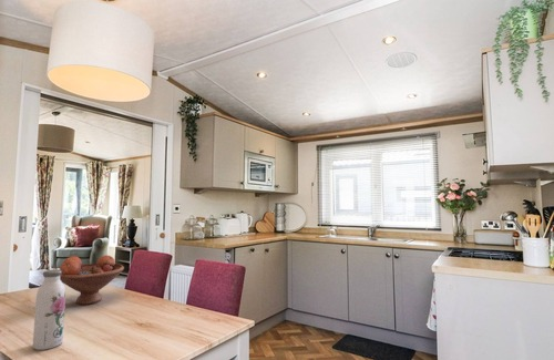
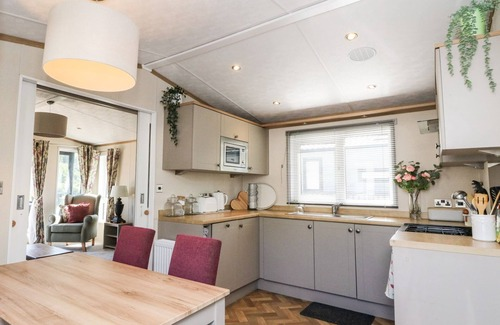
- water bottle (50, 307)
- fruit bowl (90, 278)
